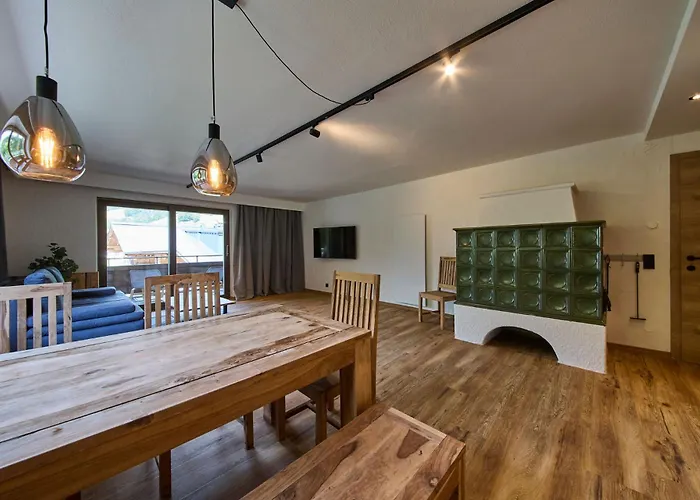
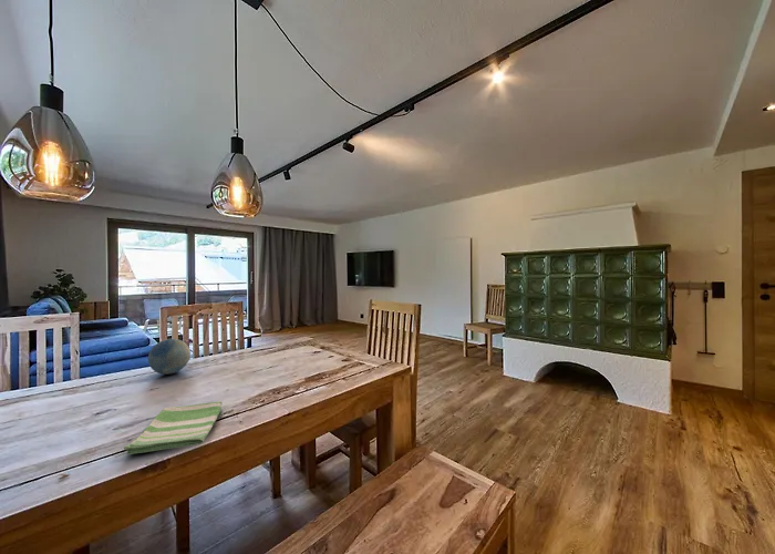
+ dish towel (180, 423)
+ decorative ball (169, 356)
